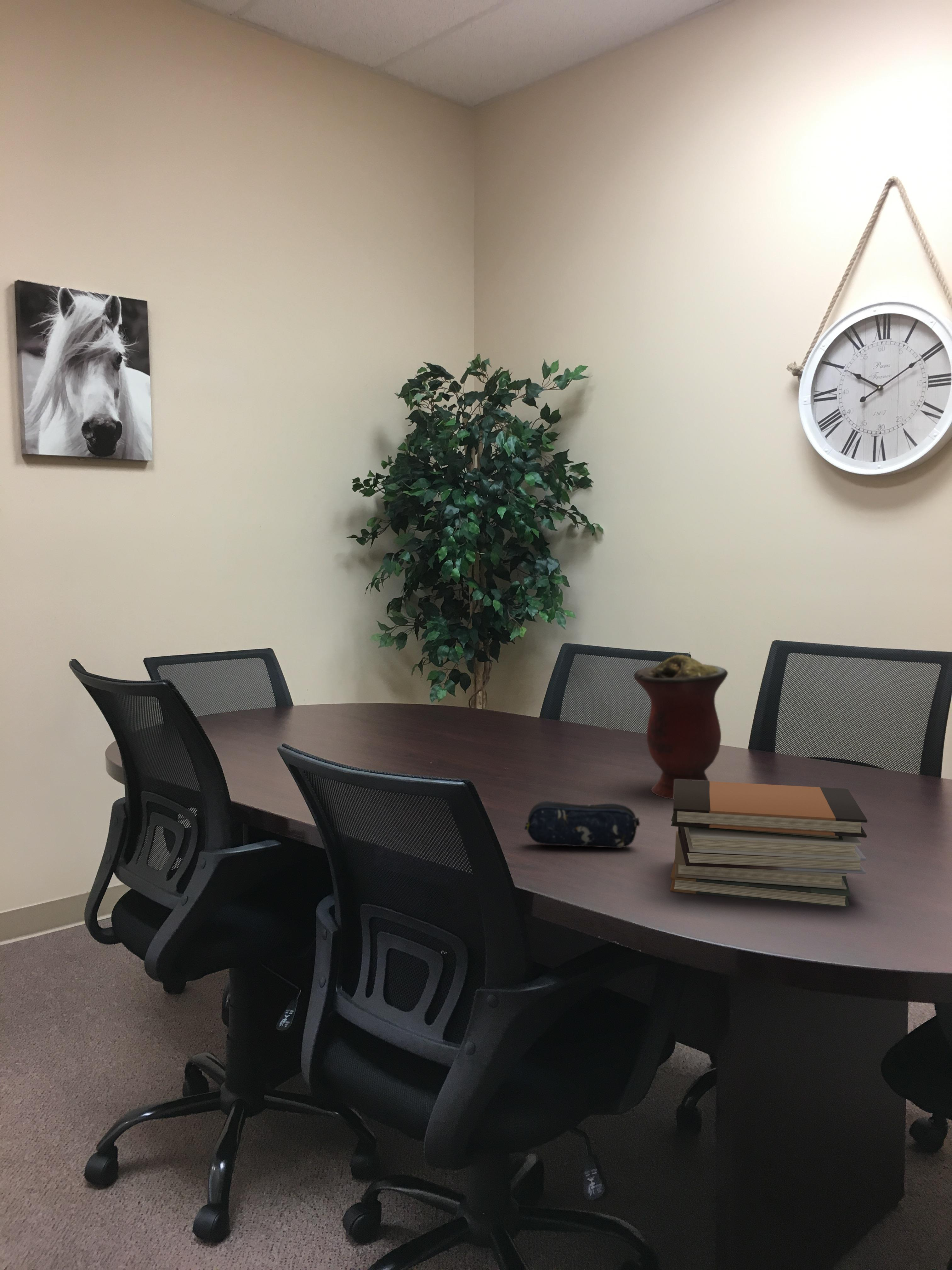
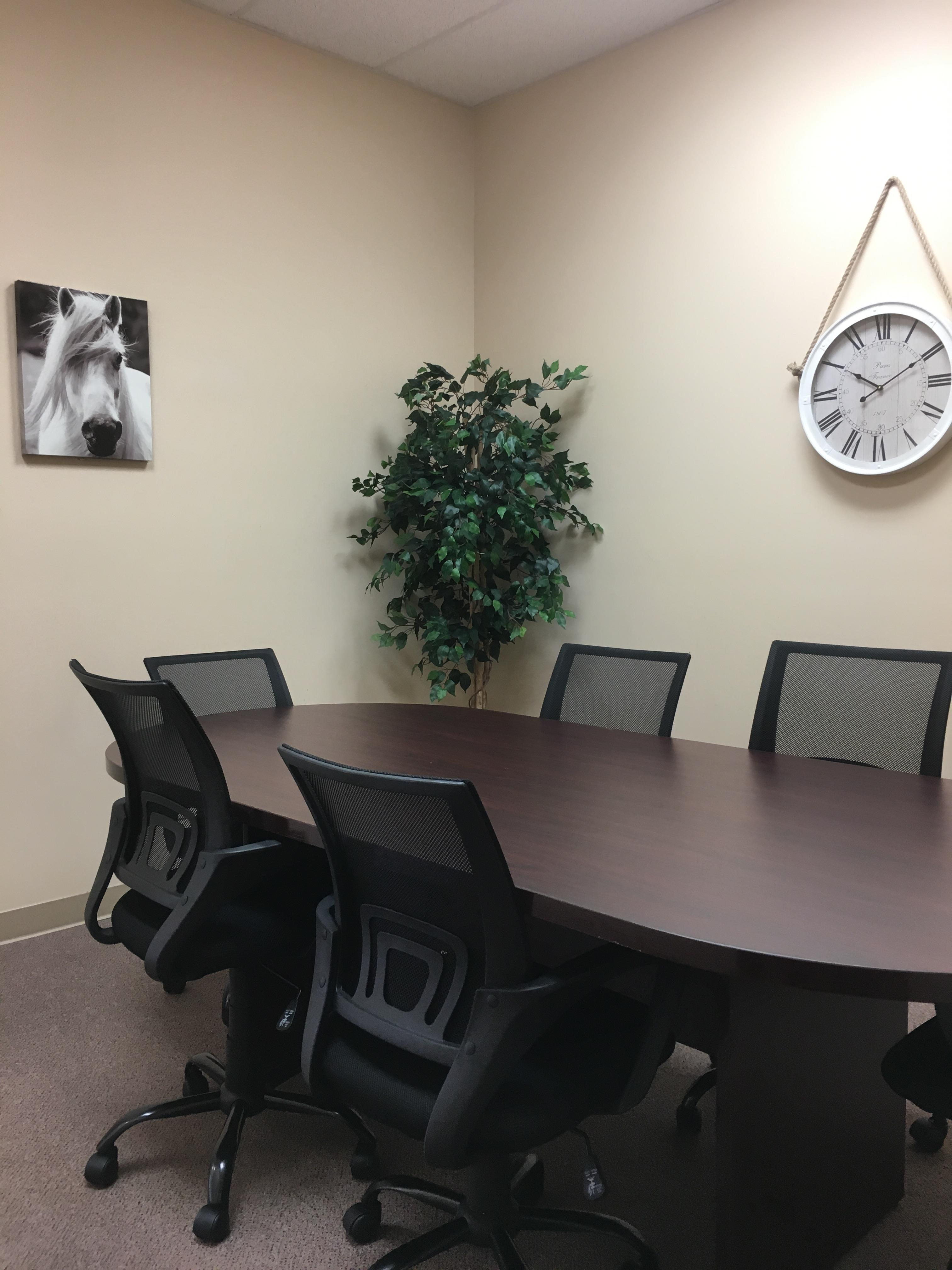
- vase (679, 724)
- pencil case (581, 825)
- book stack (763, 841)
